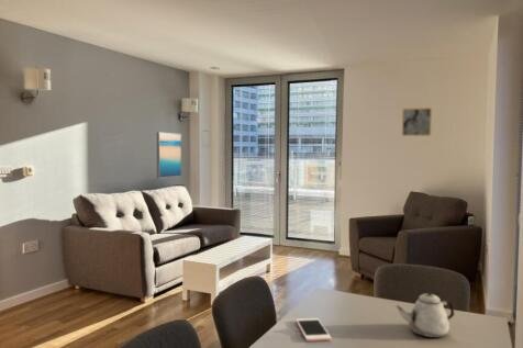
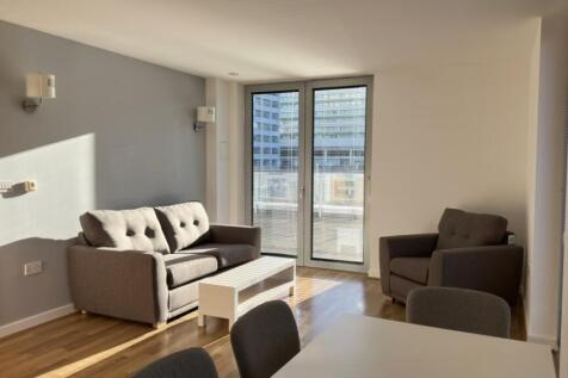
- wall art (416, 122)
- wall art (169, 155)
- teapot (425, 312)
- cell phone (312, 328)
